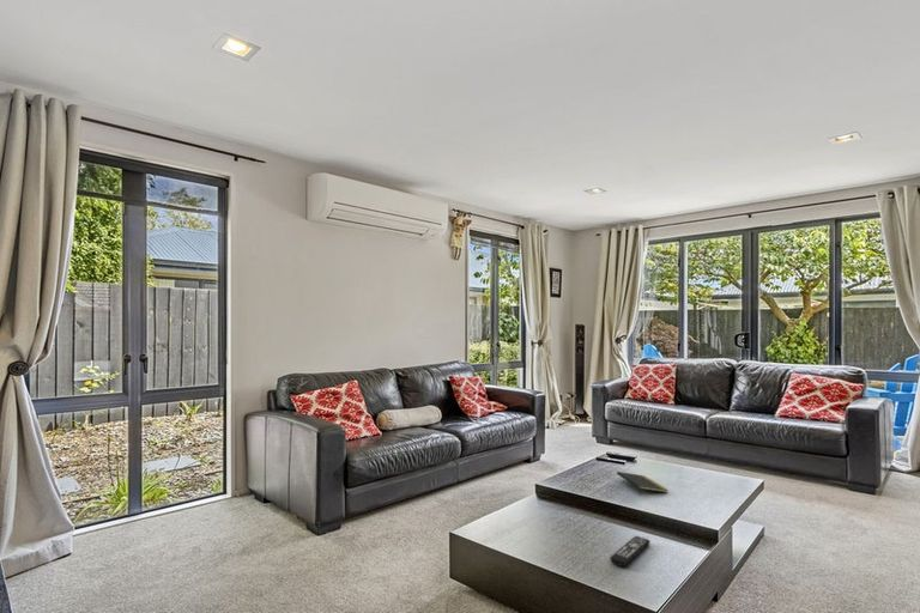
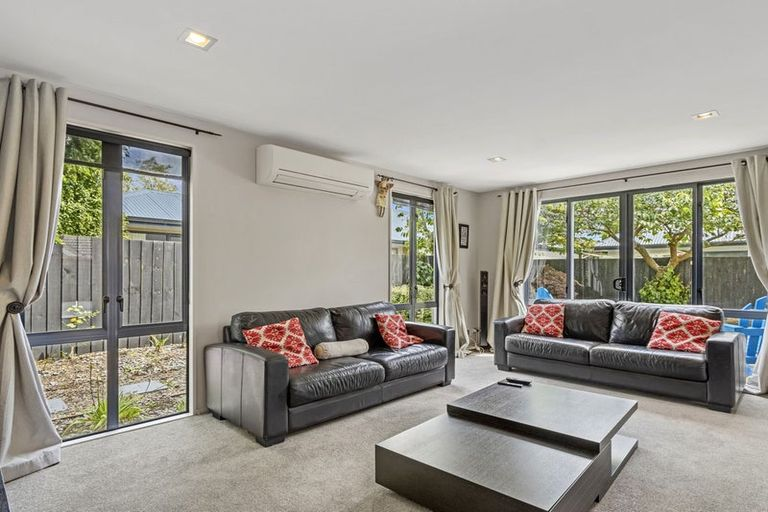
- notepad (641, 481)
- remote control (630, 551)
